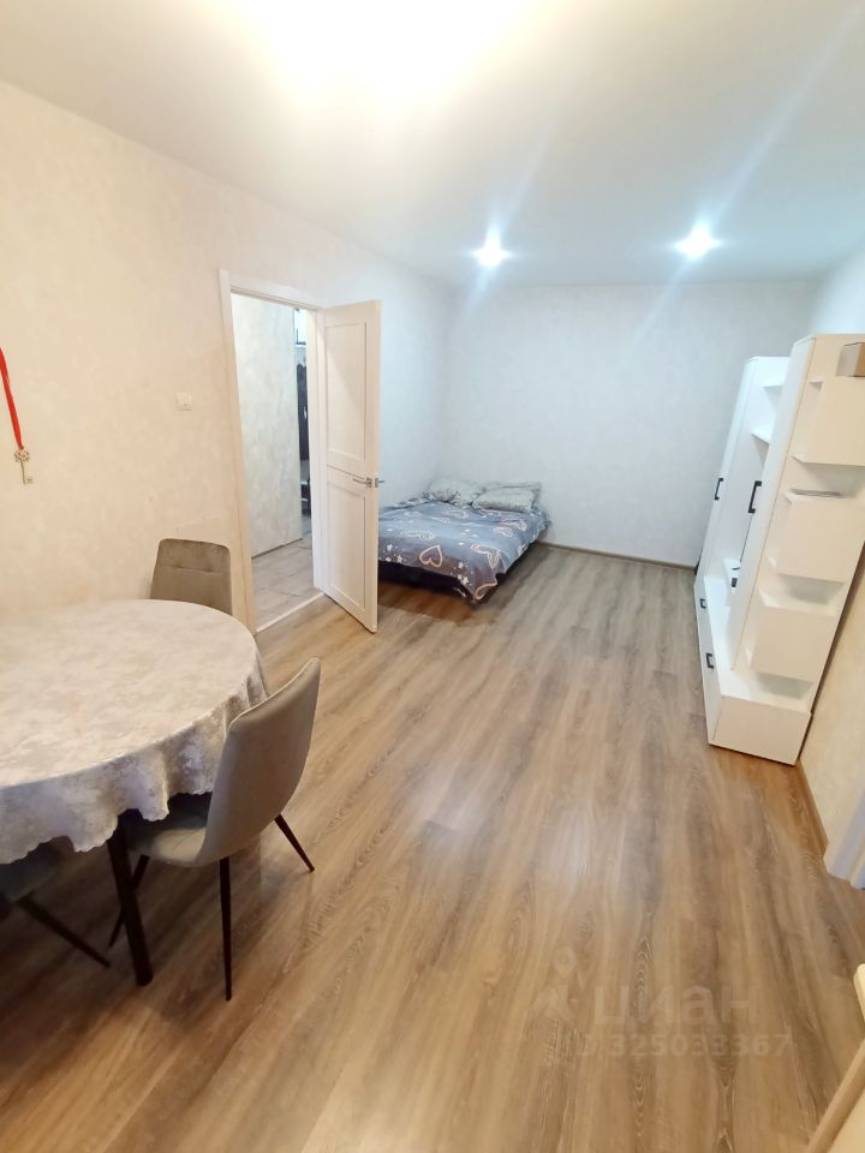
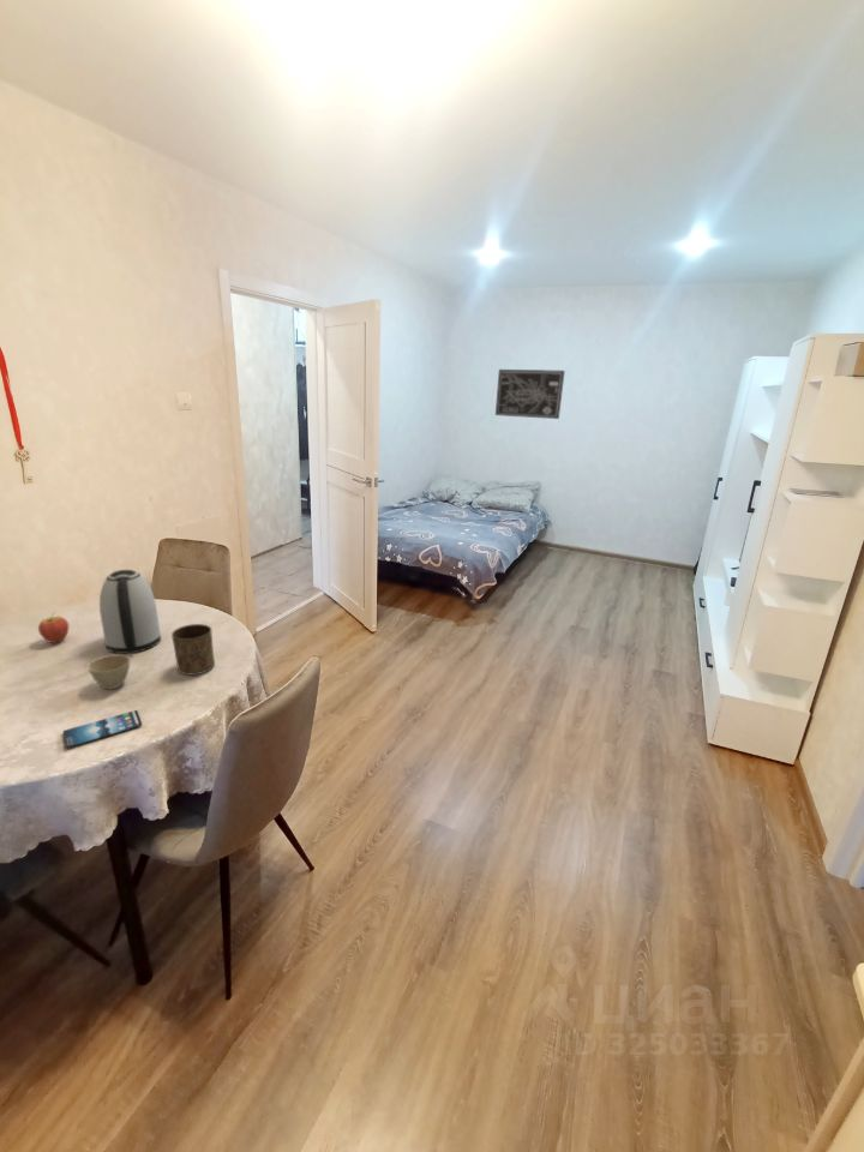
+ wall art (528, 394)
+ fruit (53, 628)
+ cup (193, 649)
+ flower pot (110, 673)
+ smartphone (103, 727)
+ kettle (127, 611)
